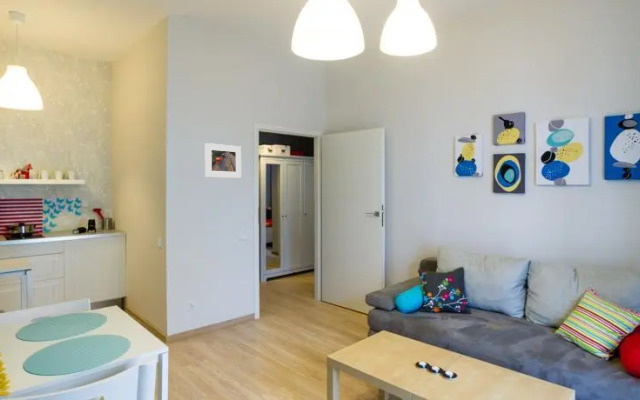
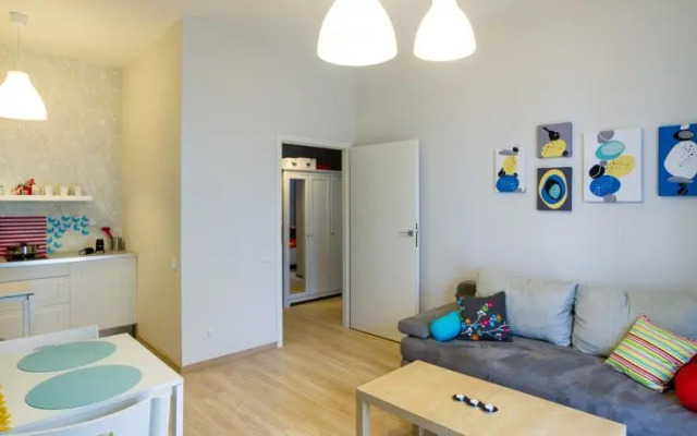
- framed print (223, 161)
